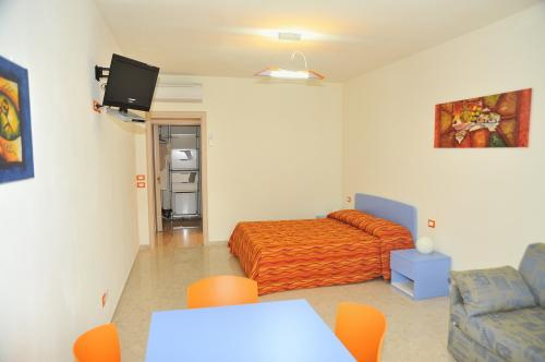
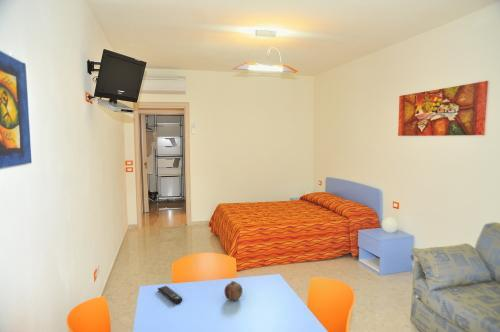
+ remote control (169, 294)
+ fruit (233, 290)
